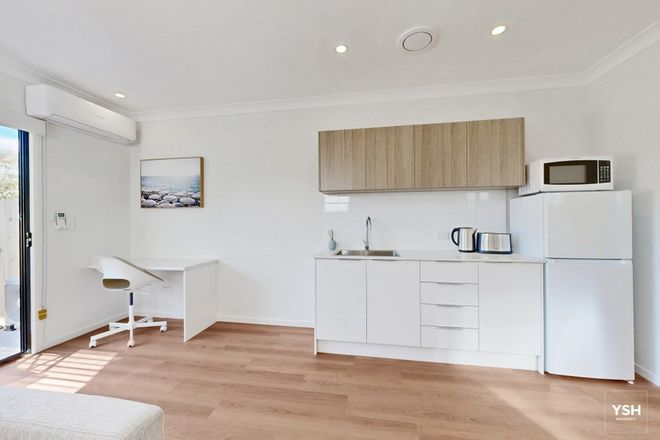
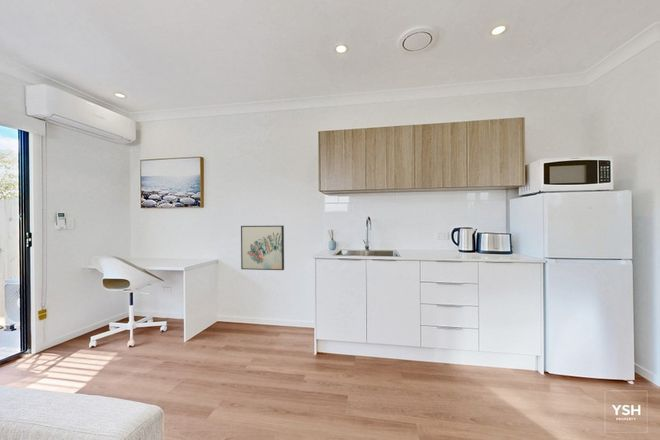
+ wall art (262, 247)
